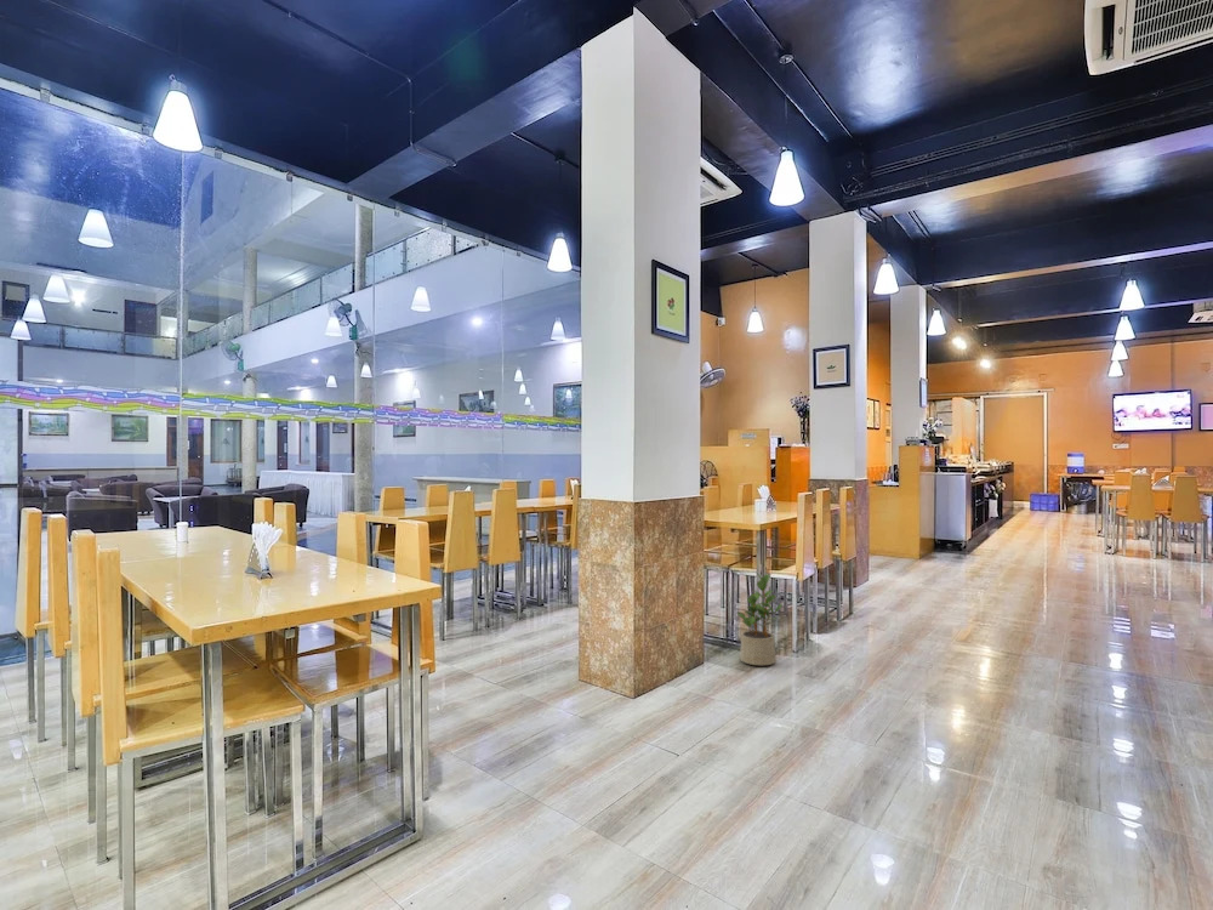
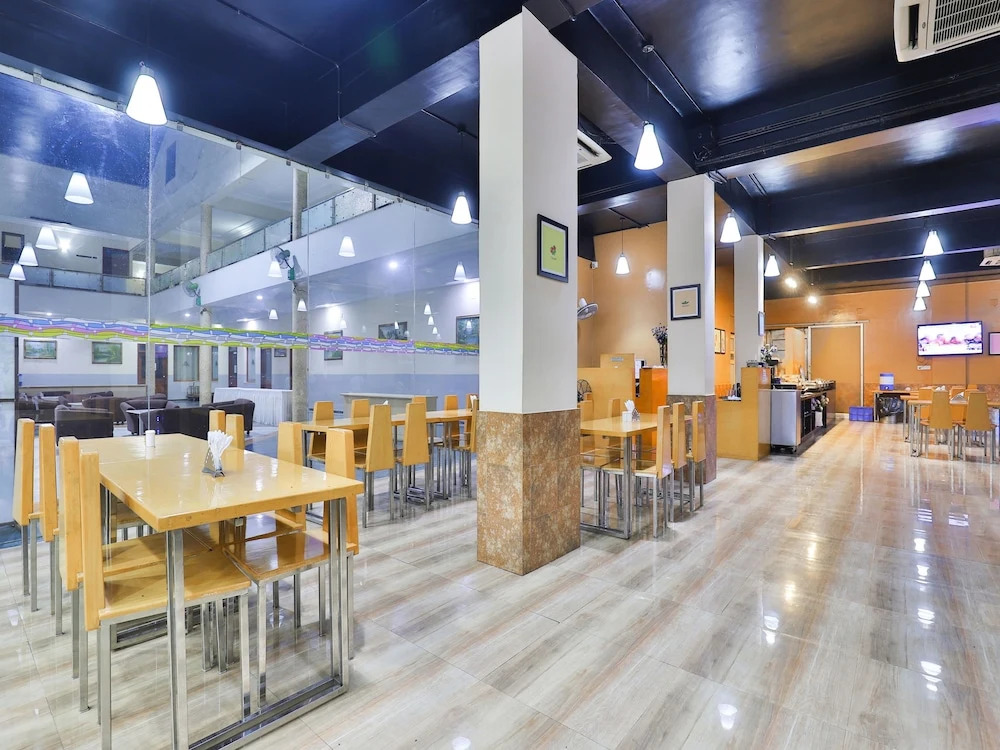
- potted plant (754, 615)
